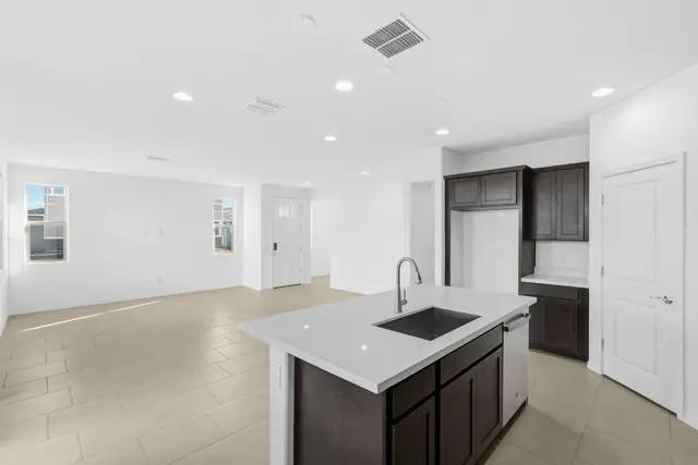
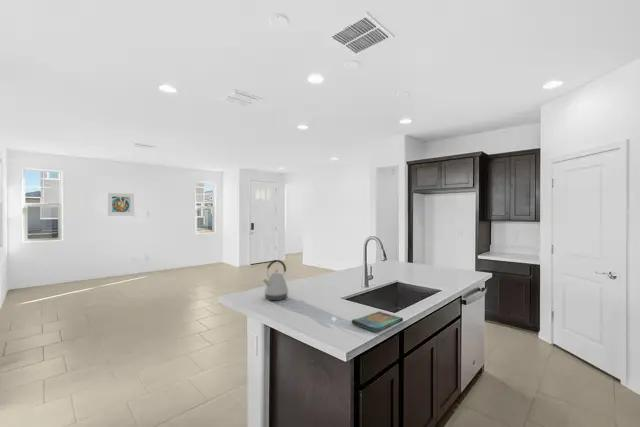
+ dish towel (377, 320)
+ kettle (275, 279)
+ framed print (121, 204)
